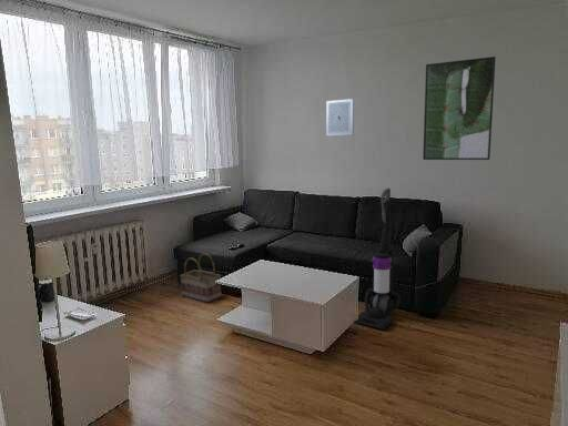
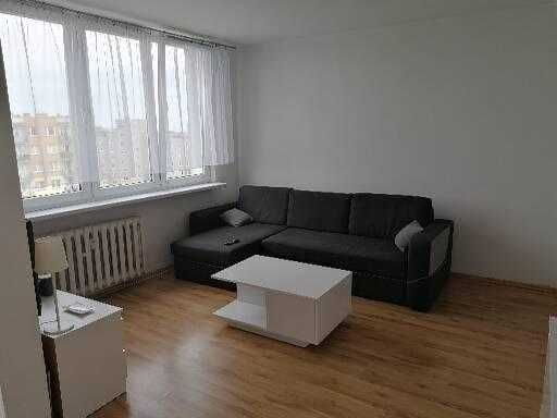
- wall art (339, 118)
- basket (200, 275)
- vacuum cleaner (379, 255)
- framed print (457, 111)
